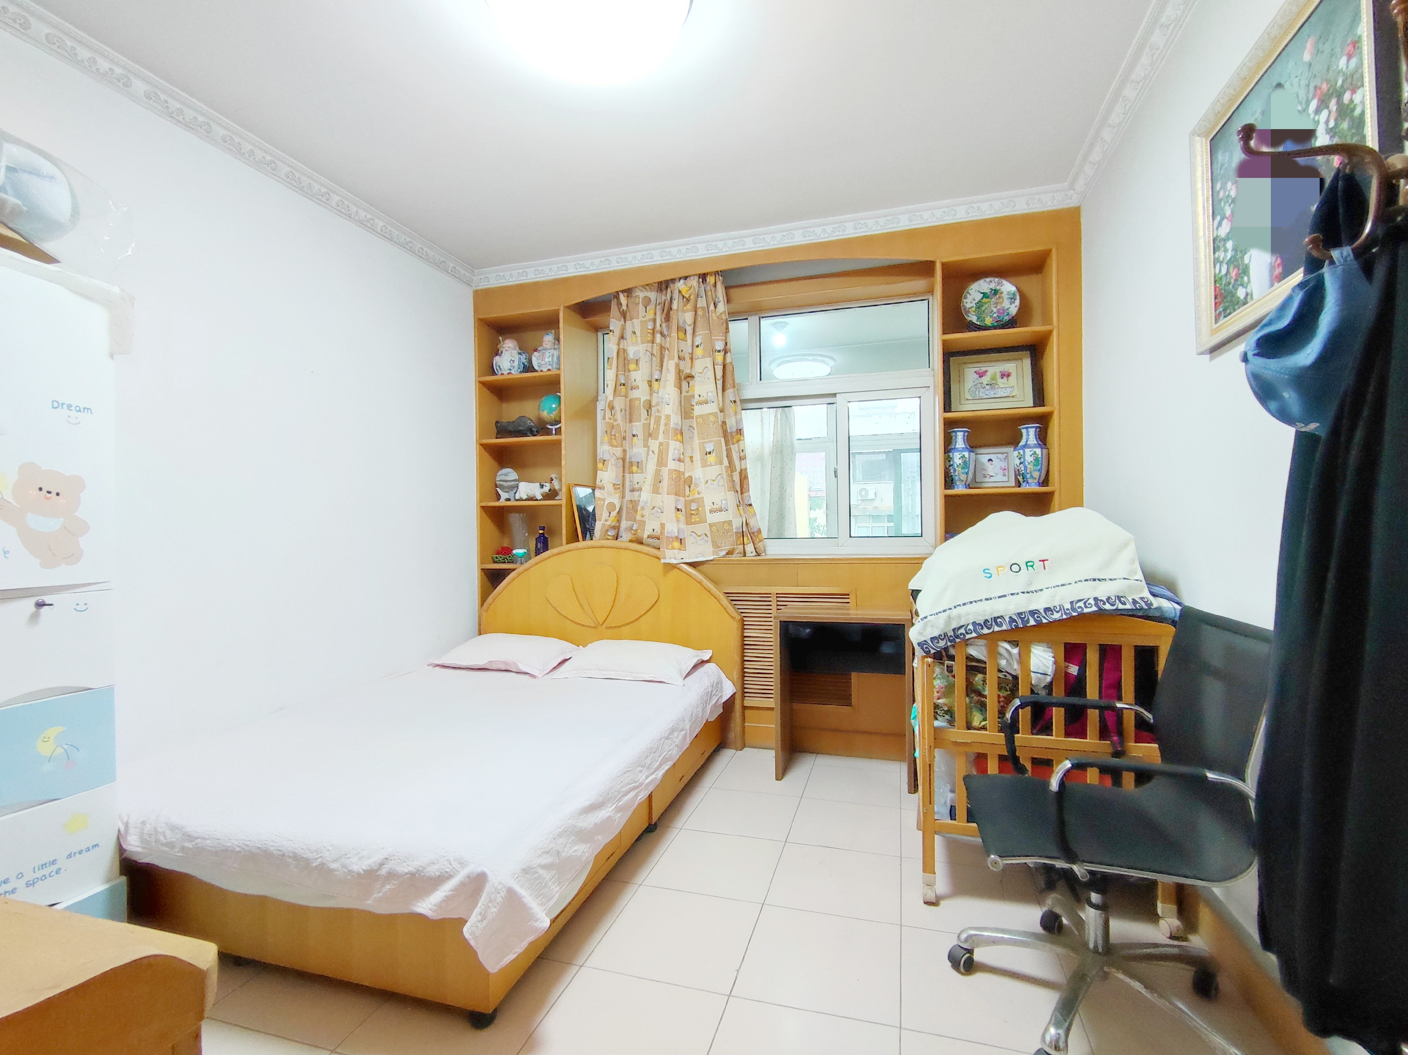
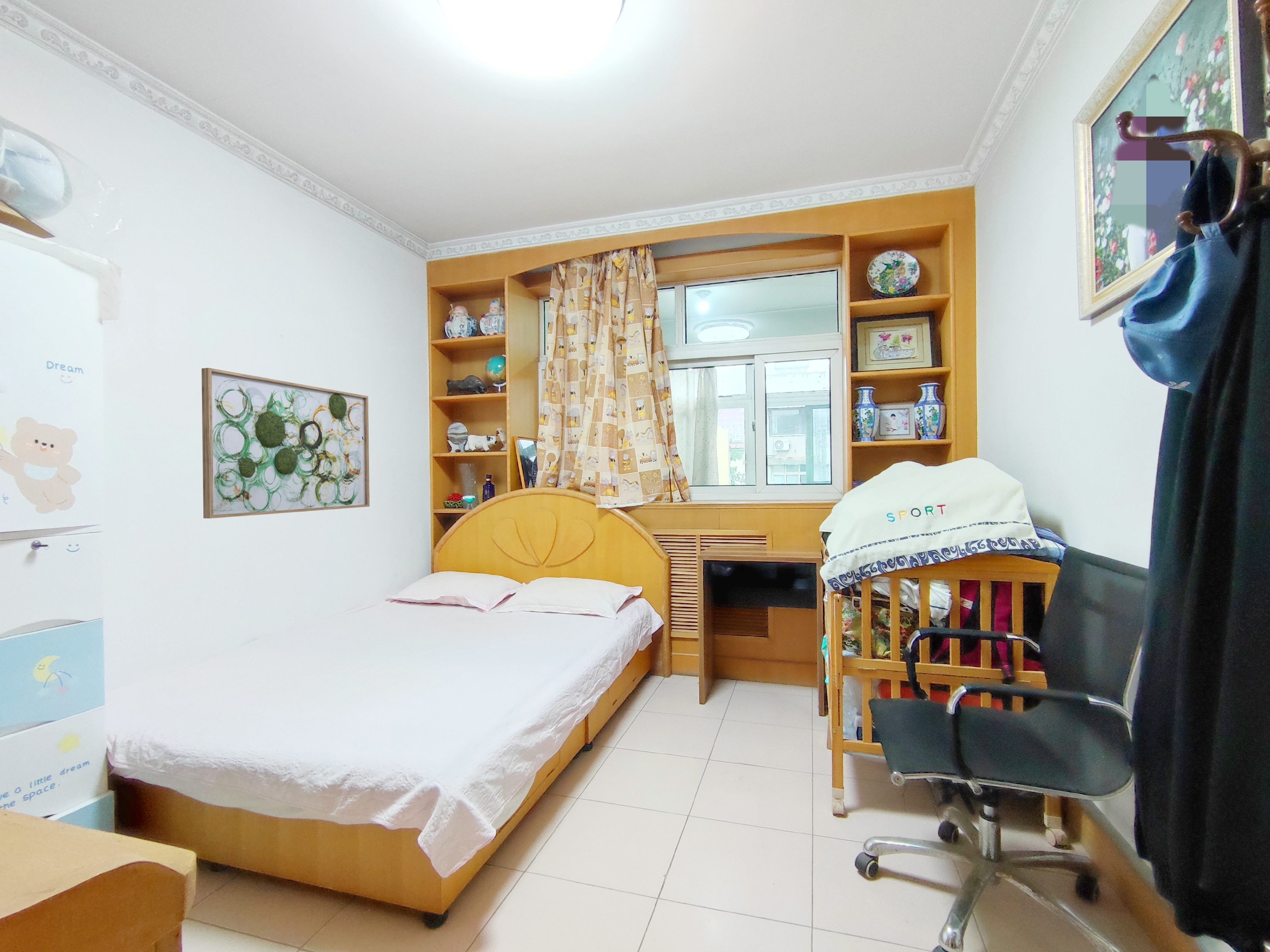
+ wall art (300, 448)
